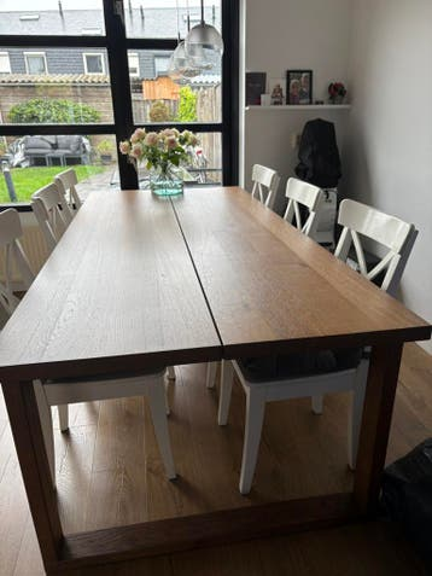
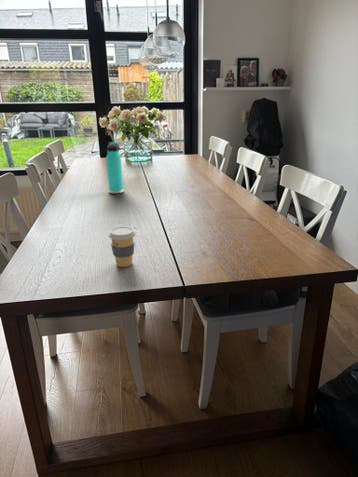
+ thermos bottle (114, 167)
+ coffee cup (123, 247)
